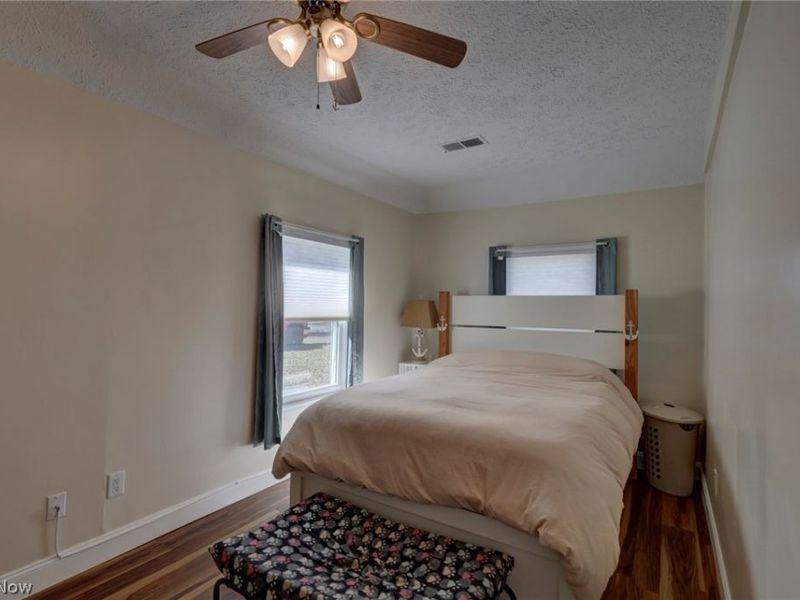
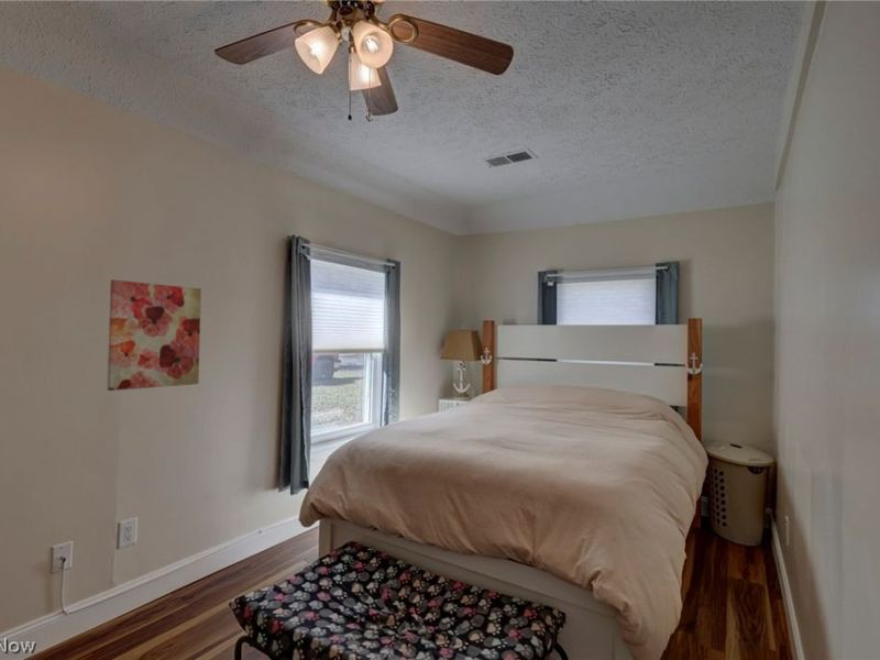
+ wall art (157, 336)
